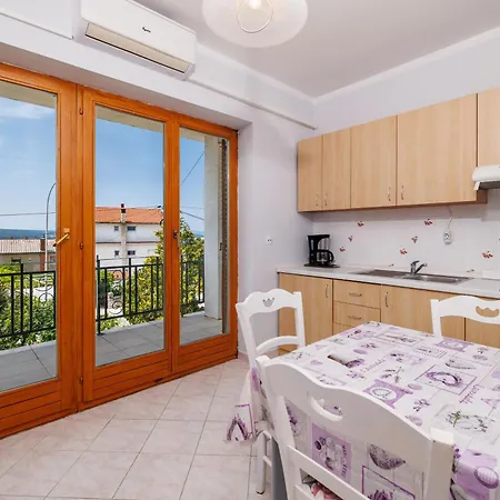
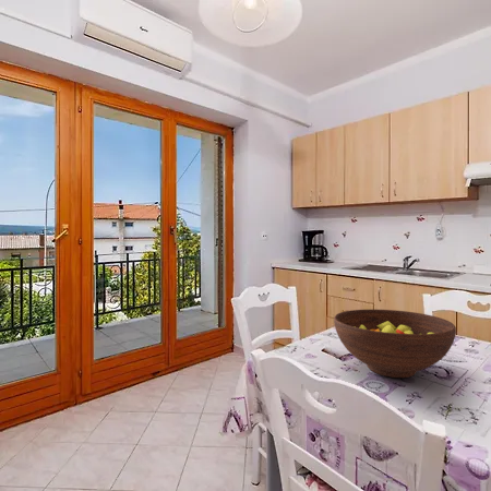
+ fruit bowl (391, 345)
